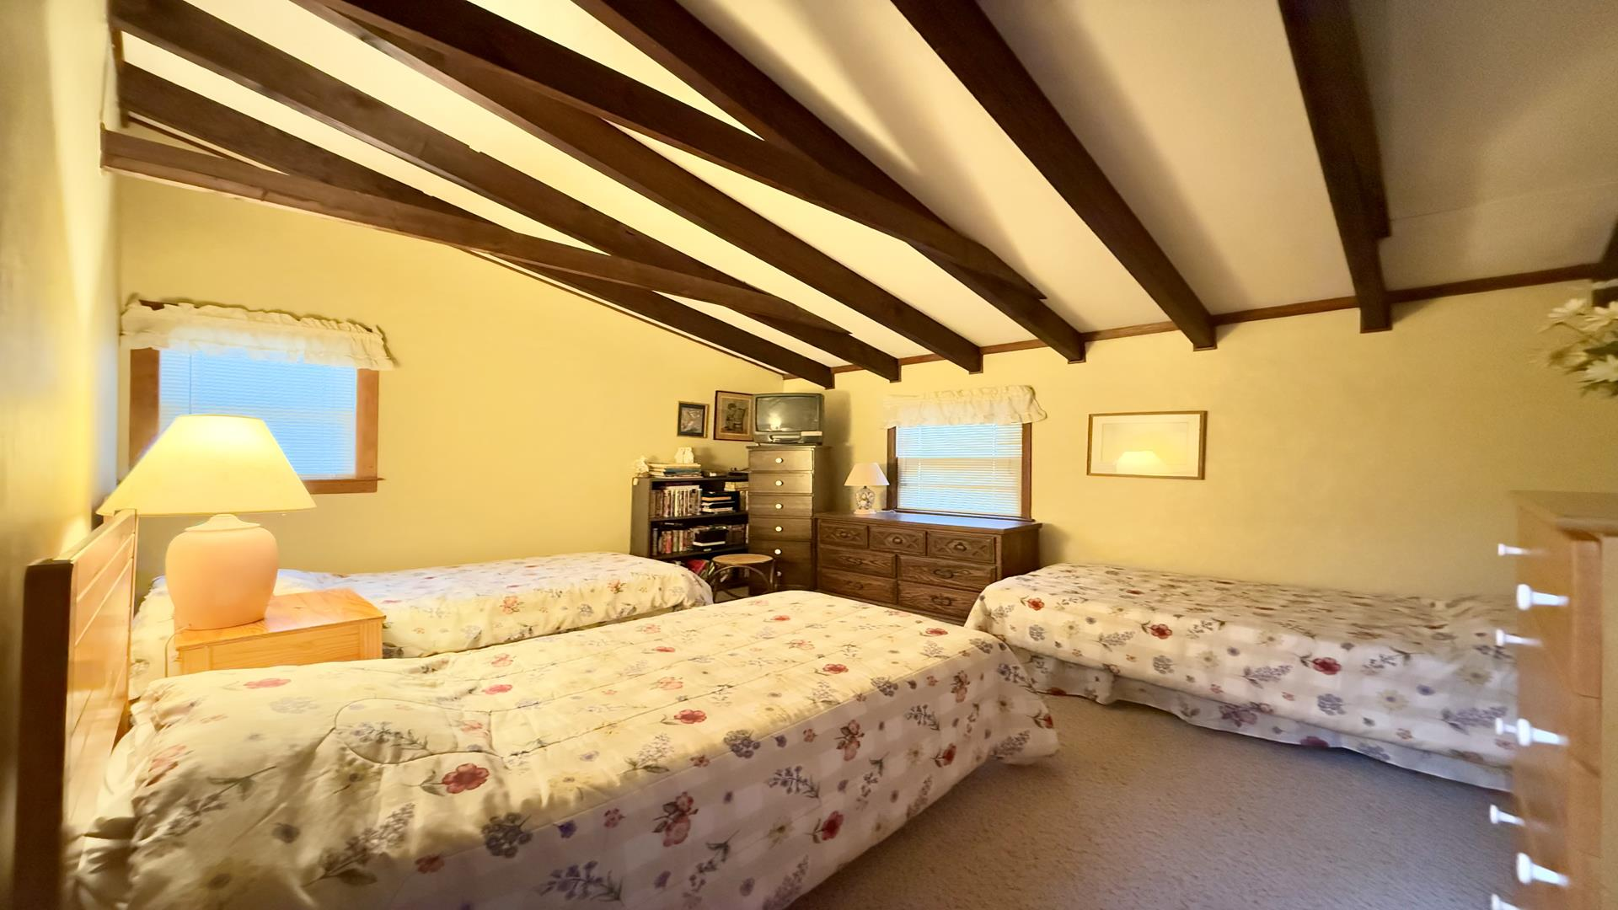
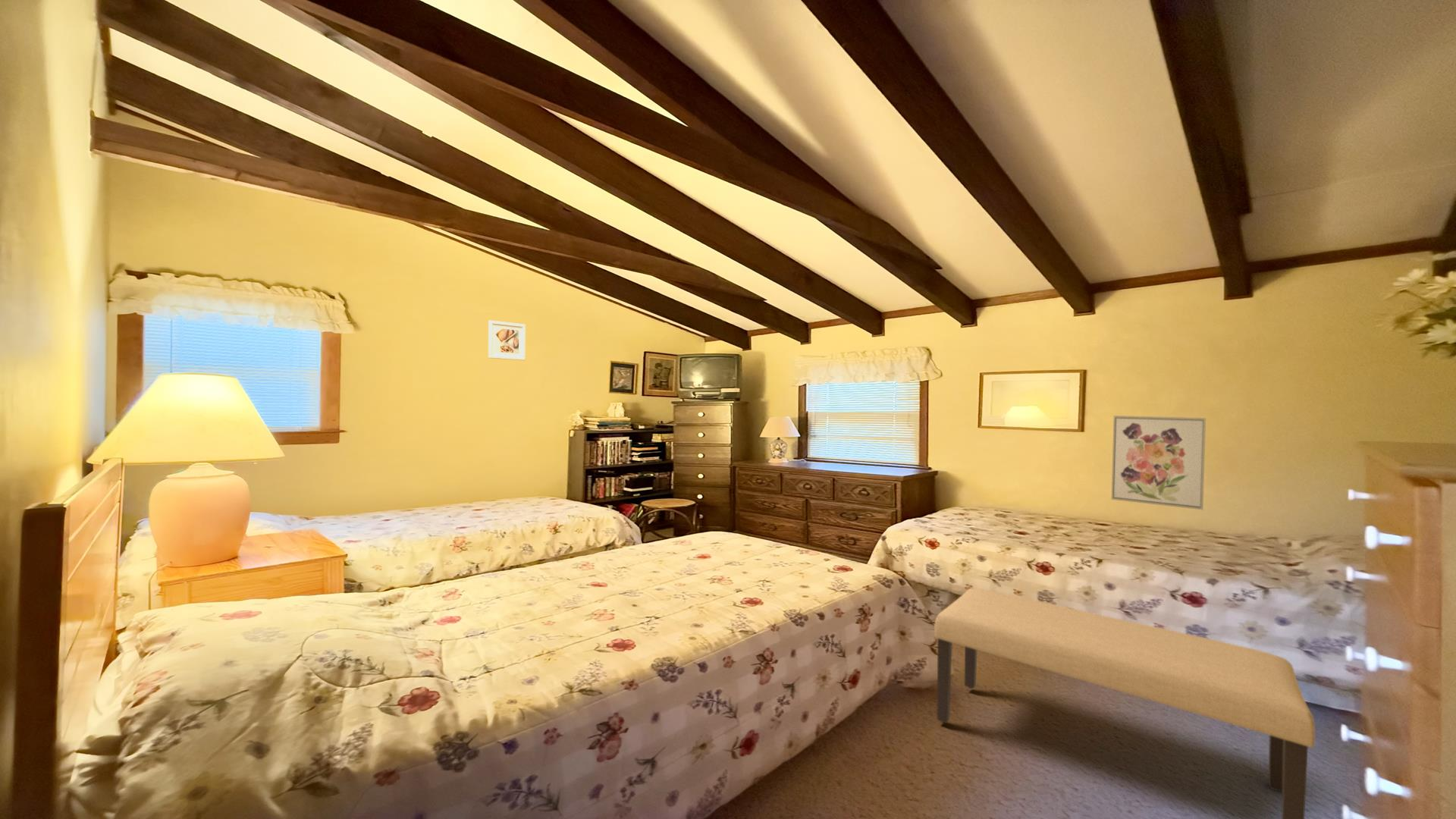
+ bench (1098, 685)
+ wall art (1156, 460)
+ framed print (507, 340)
